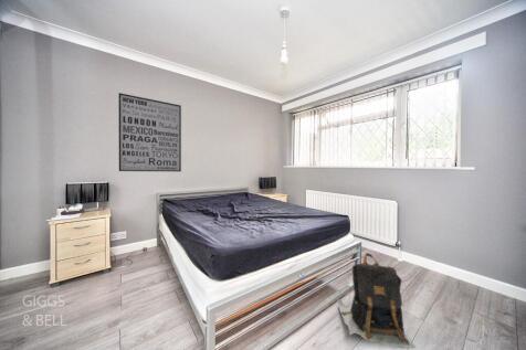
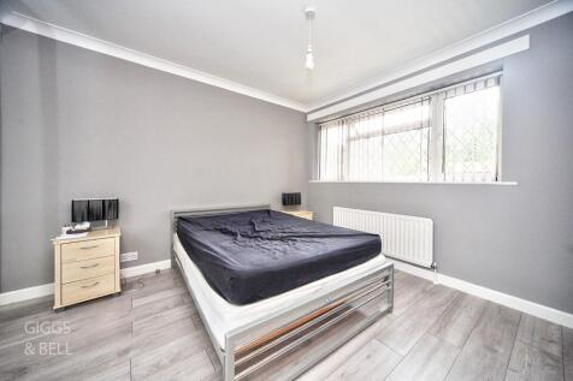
- backpack (371, 293)
- wall art (151, 136)
